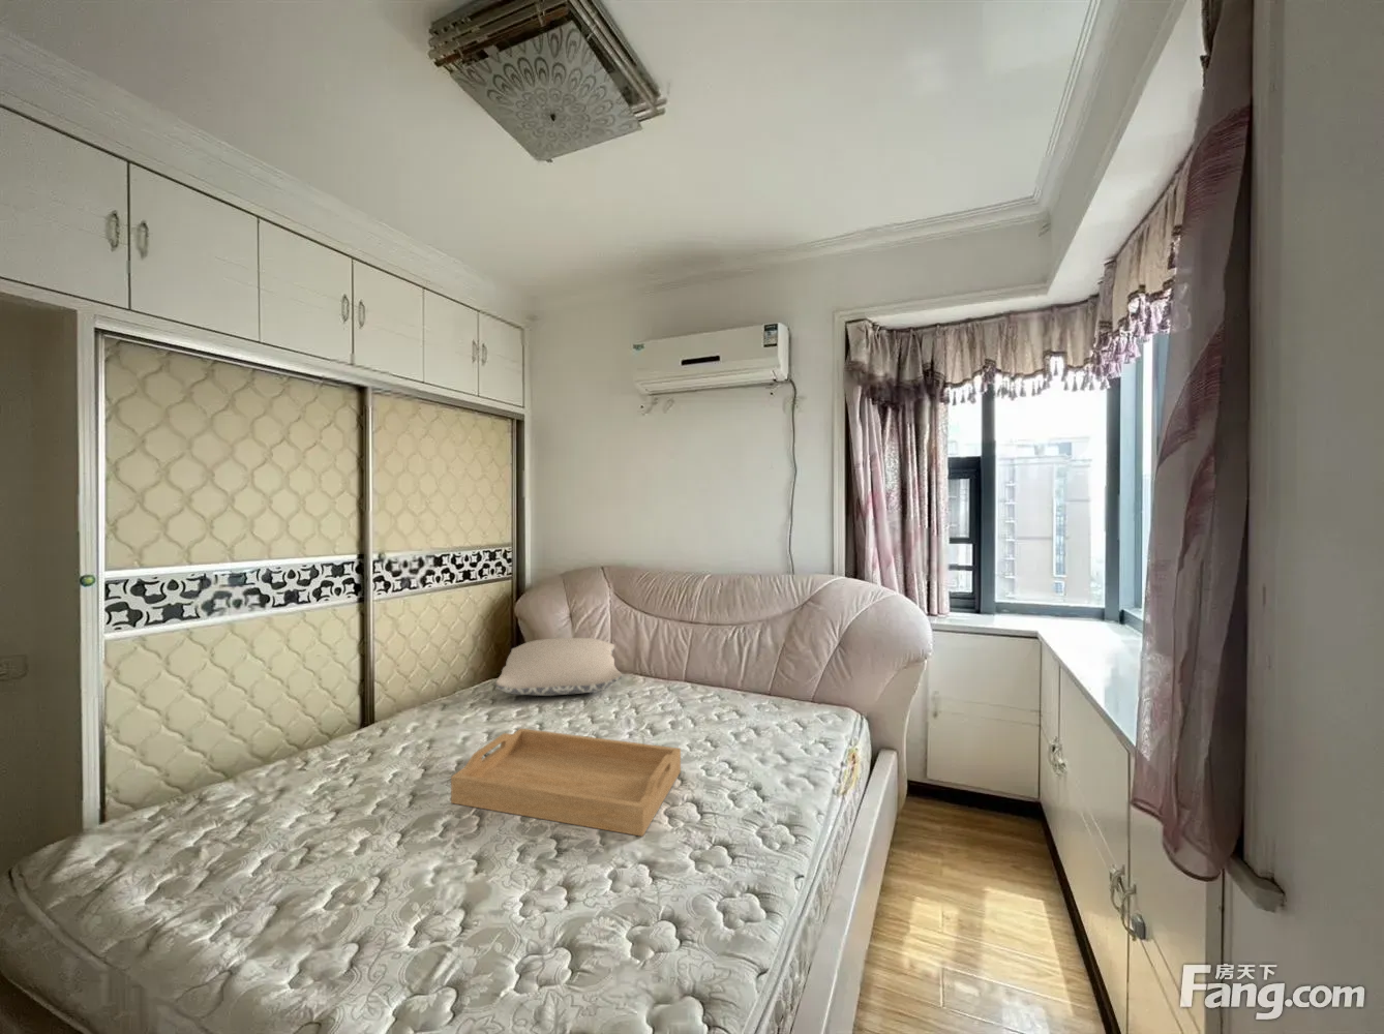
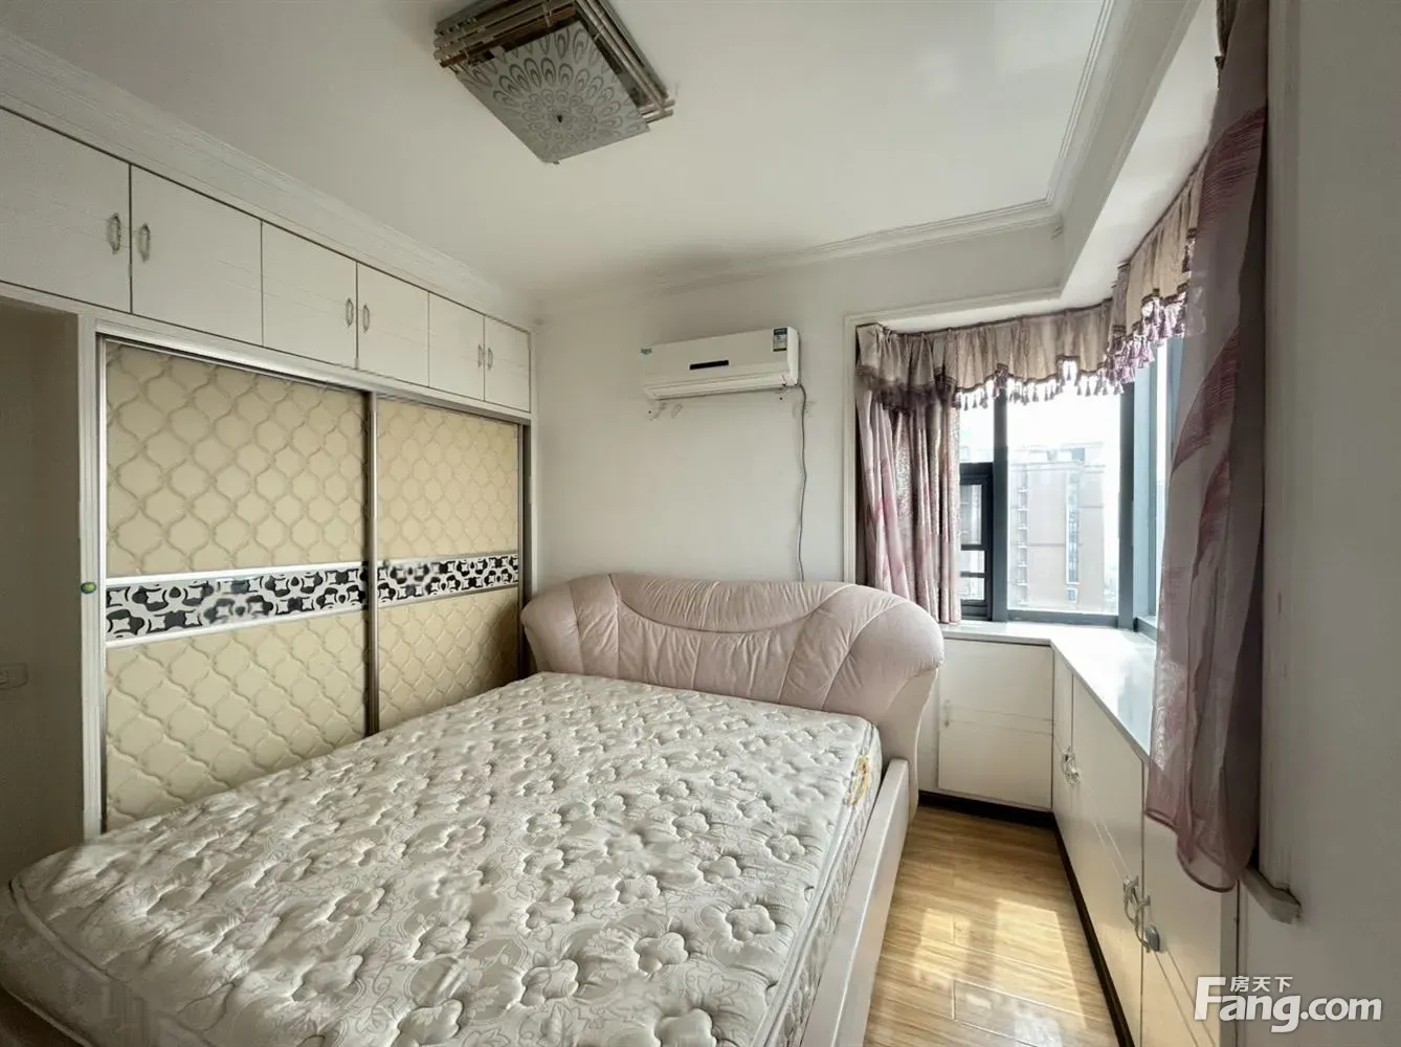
- serving tray (573, 770)
- pillow (562, 663)
